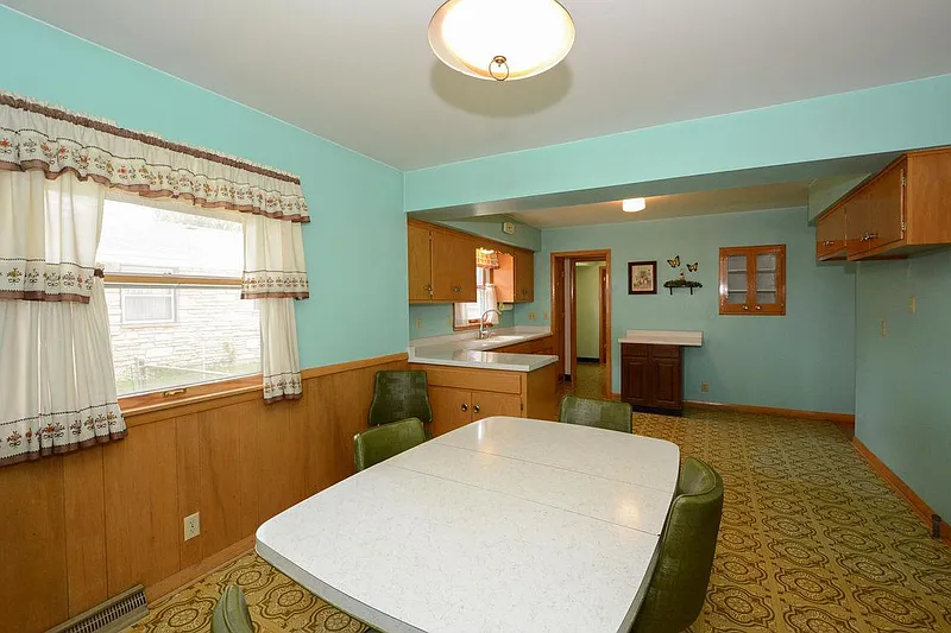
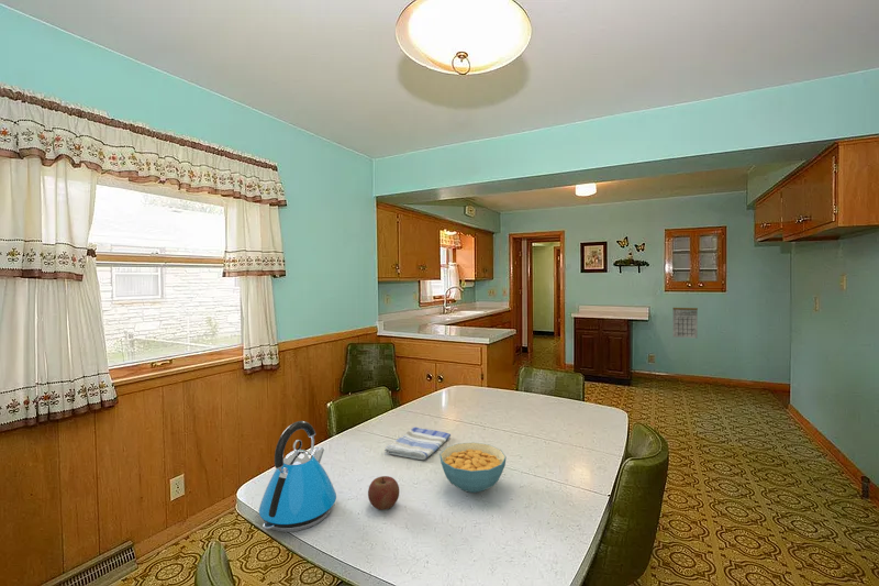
+ calendar (685, 319)
+ dish towel (419, 441)
+ kettle (296, 468)
+ cereal bowl (472, 471)
+ apple (383, 491)
